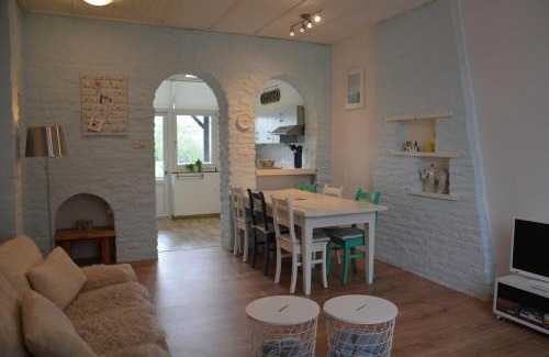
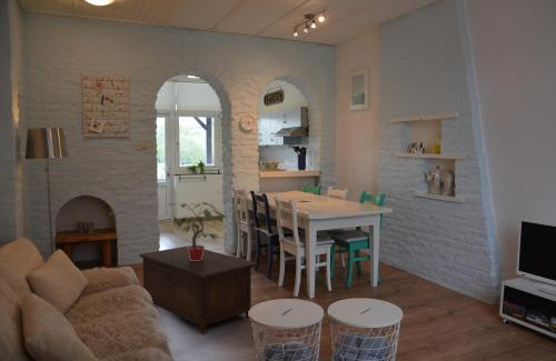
+ potted plant (195, 231)
+ cabinet (196, 283)
